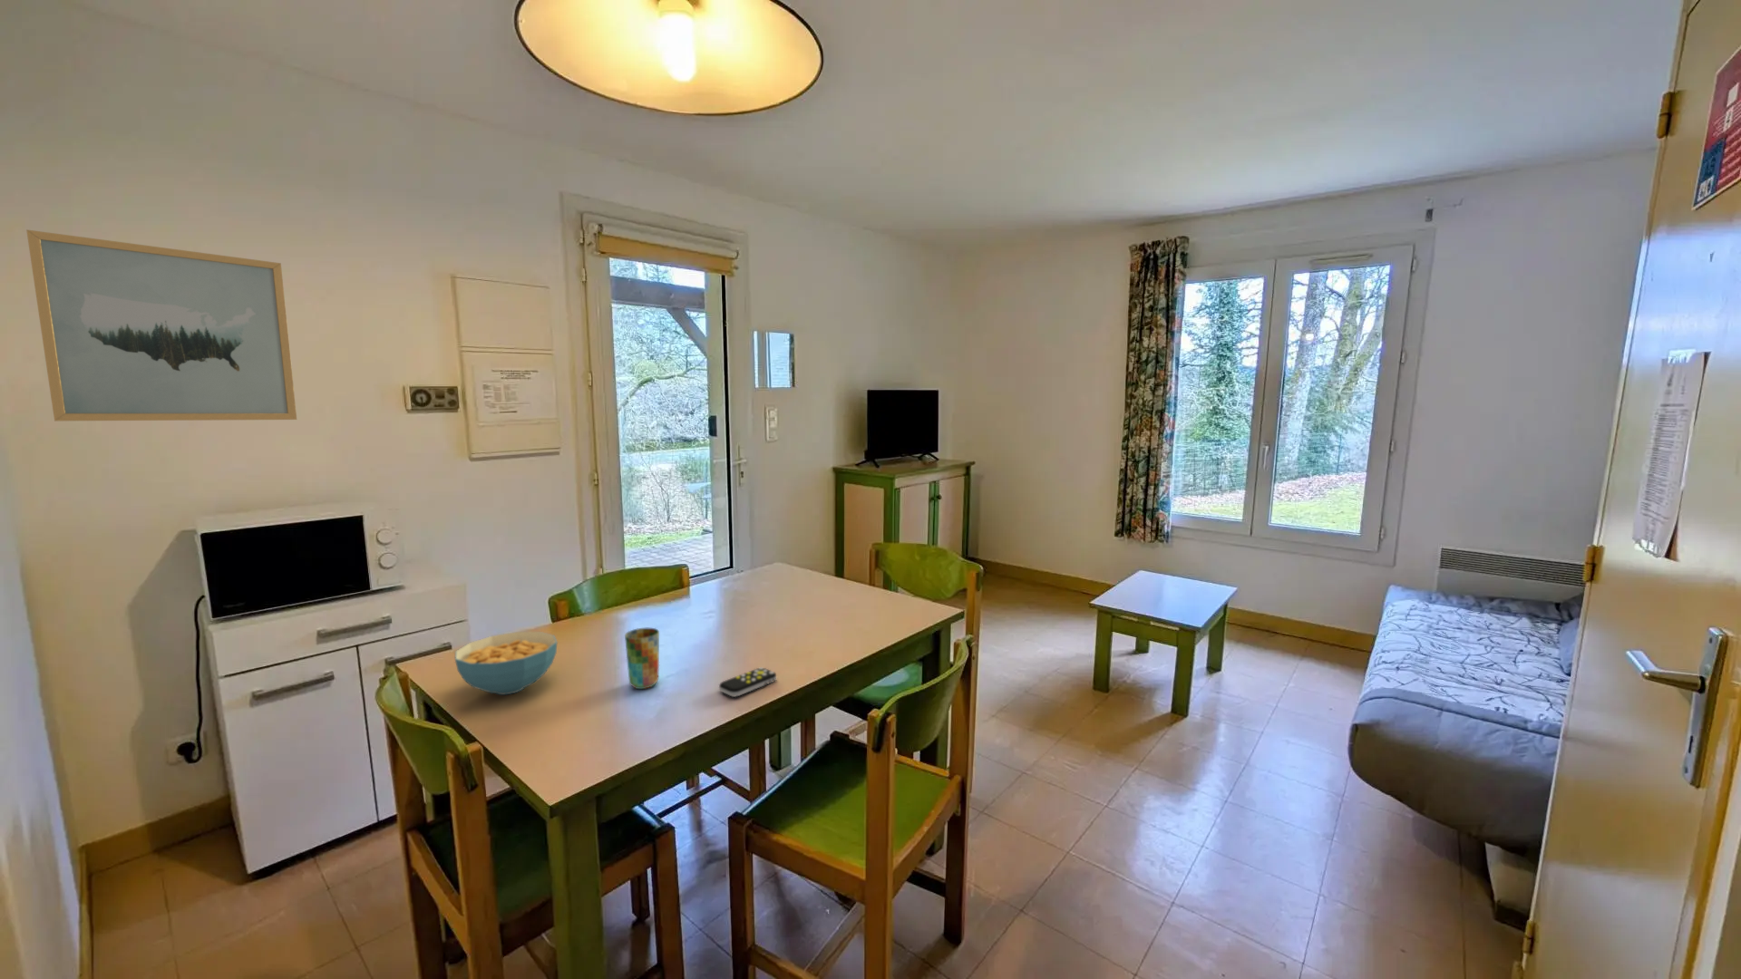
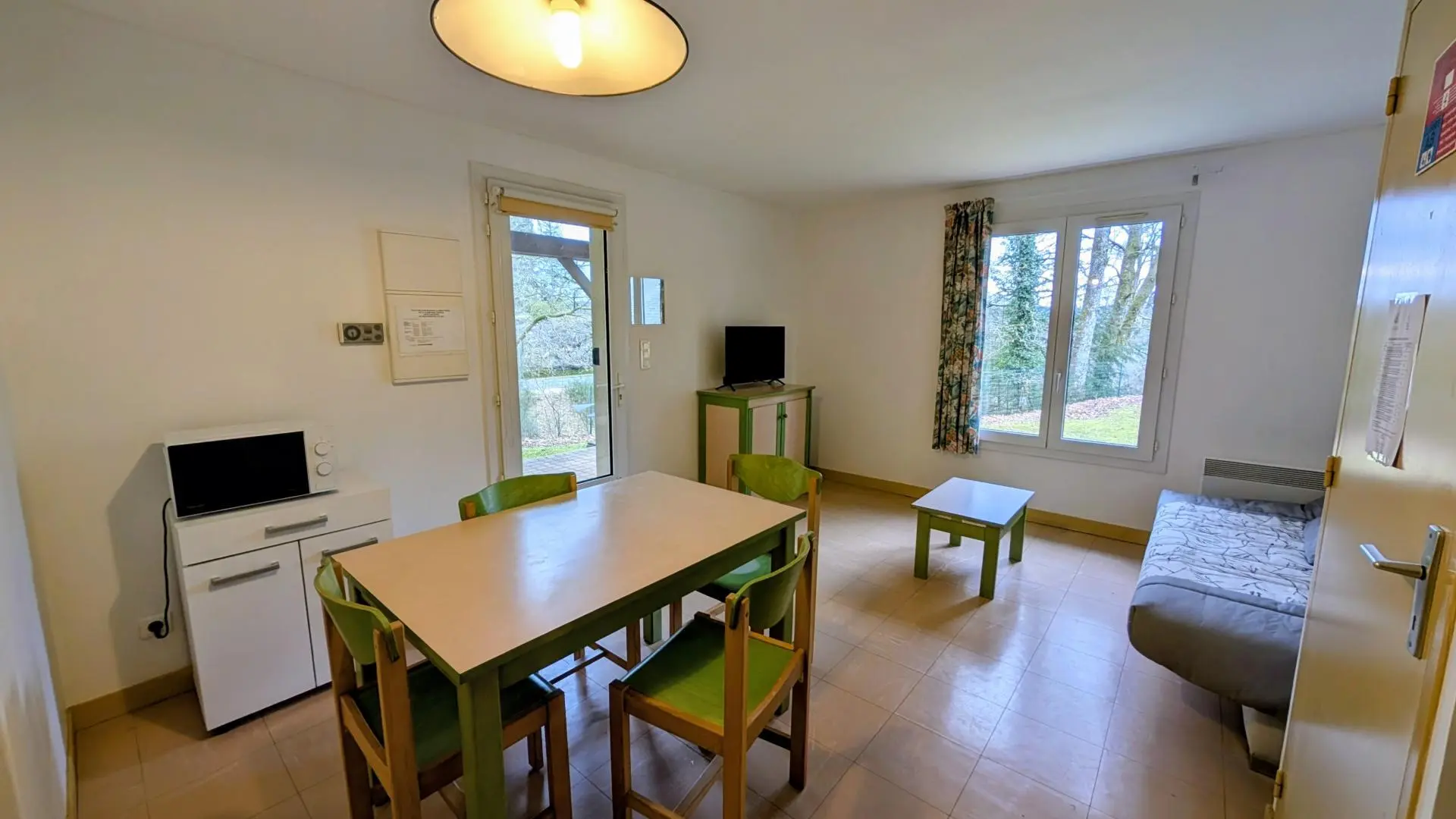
- cereal bowl (508, 667)
- wall art (176, 336)
- remote control (749, 681)
- cup (643, 659)
